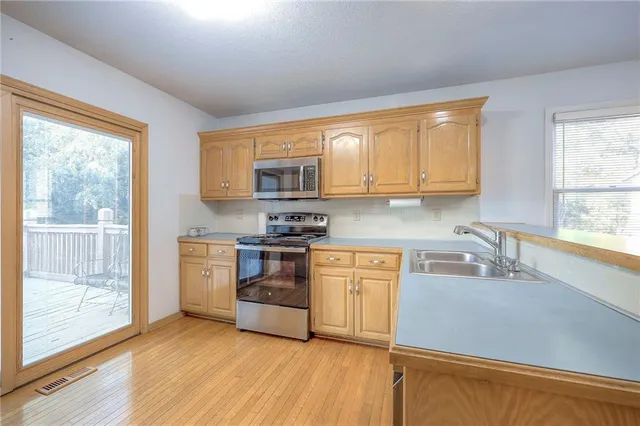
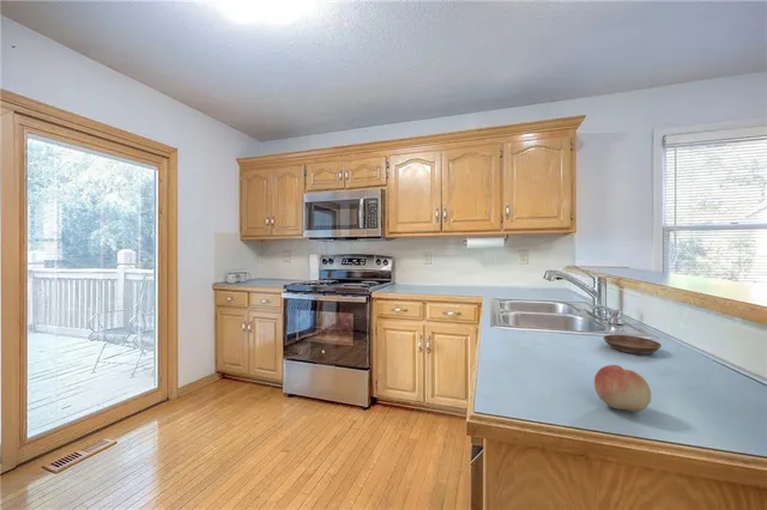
+ saucer (630, 344)
+ fruit (621, 387)
